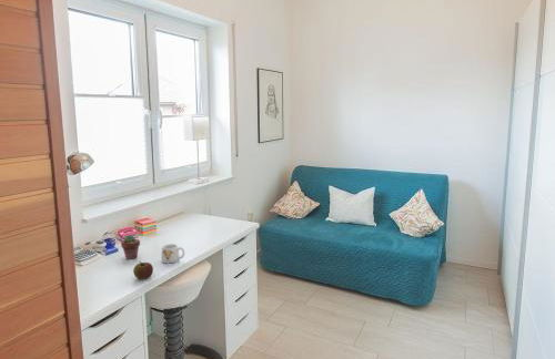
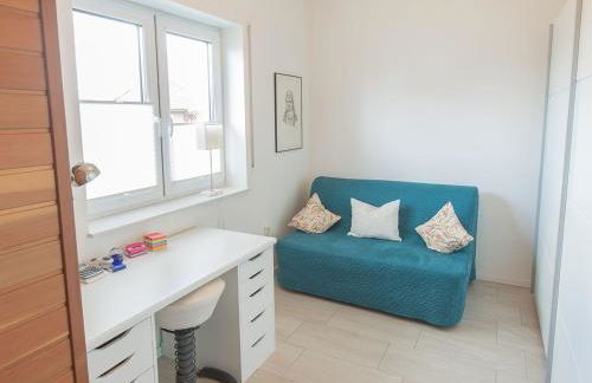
- mug (173, 253)
- potted succulent (130, 245)
- apple (143, 269)
